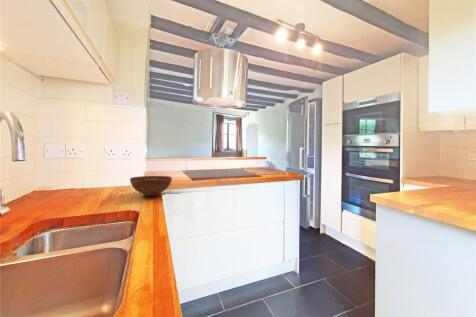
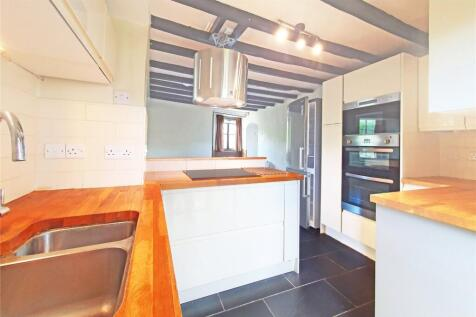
- bowl (151, 186)
